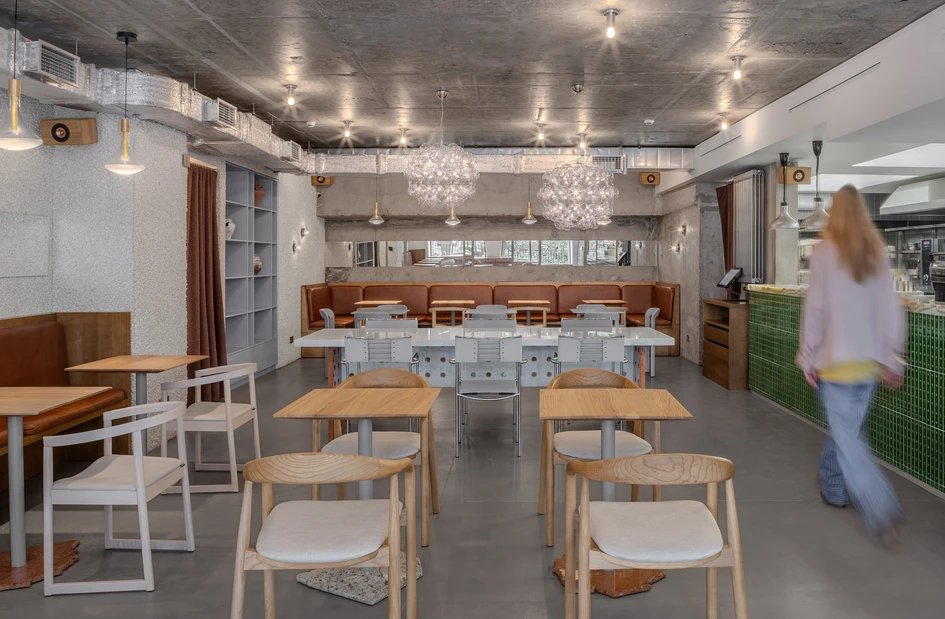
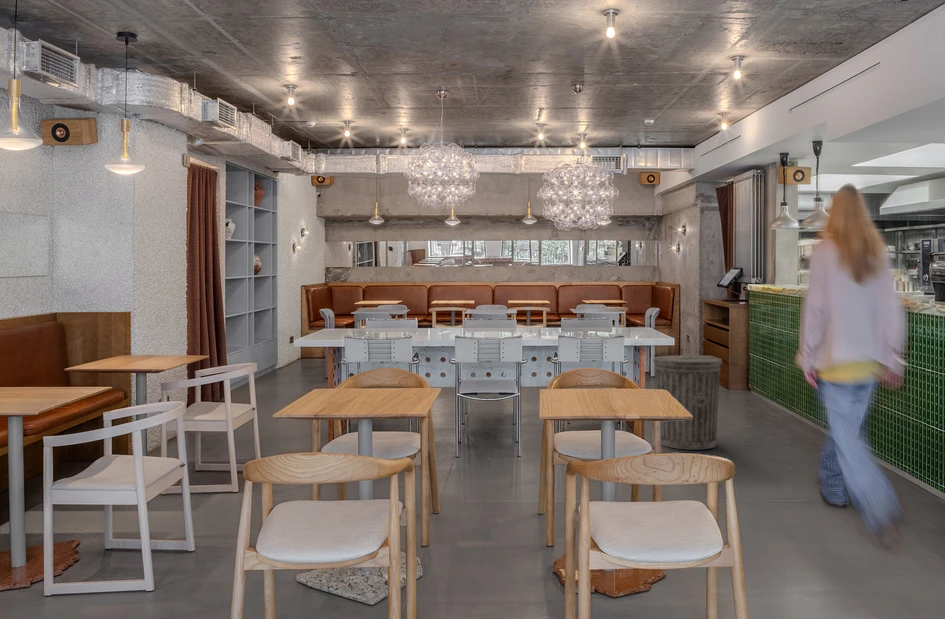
+ trash can (686, 400)
